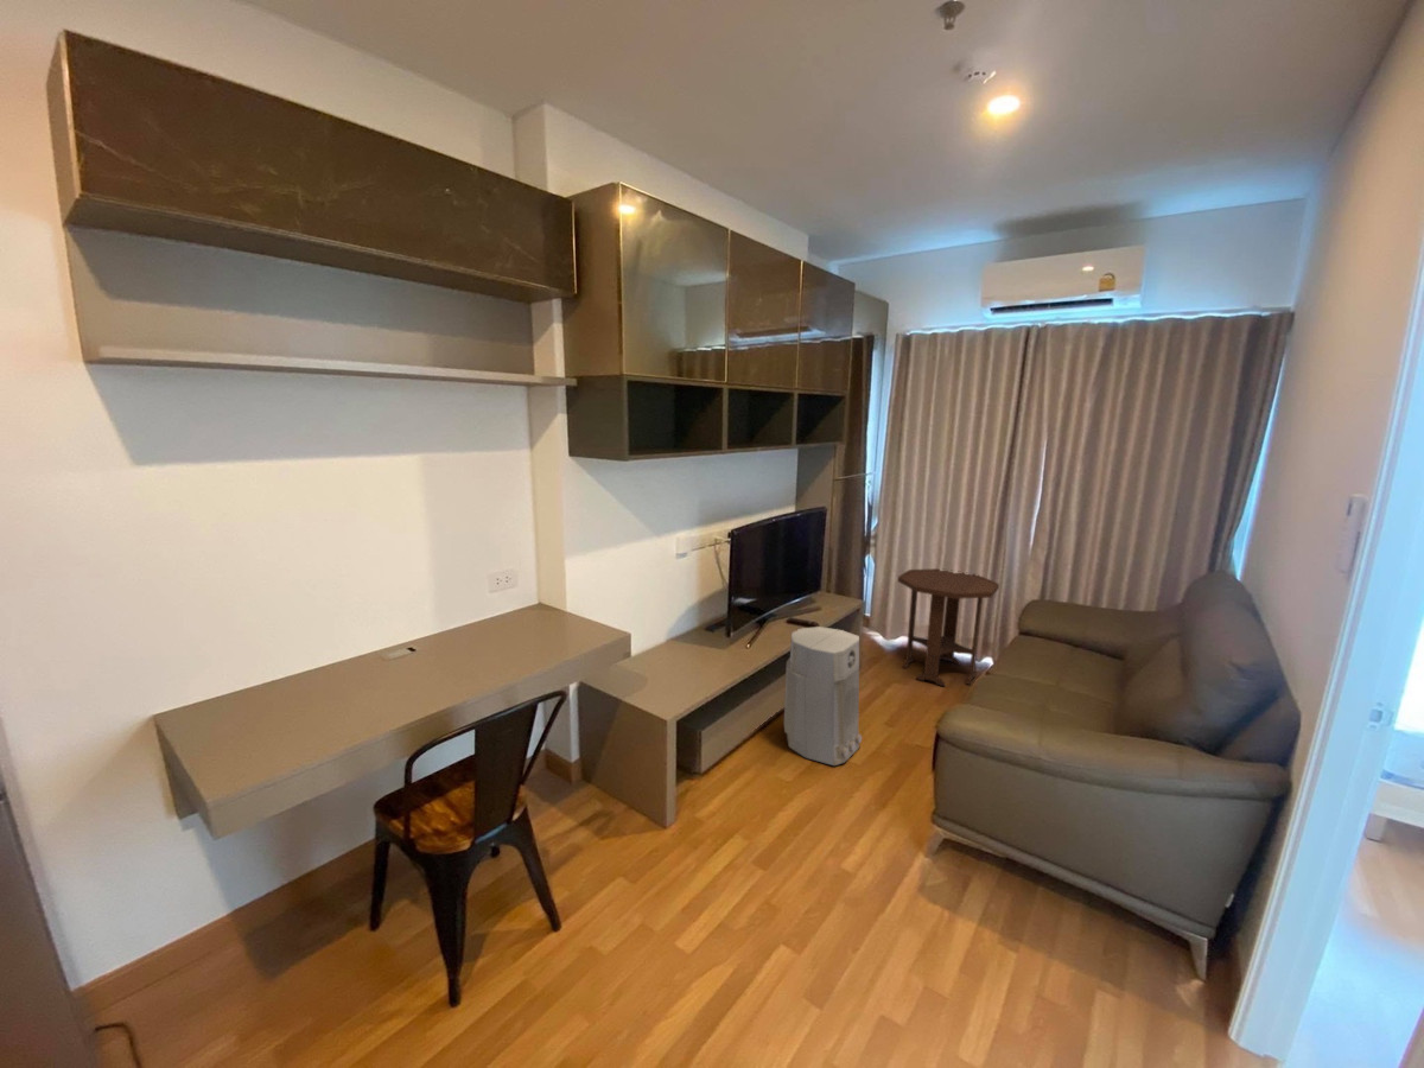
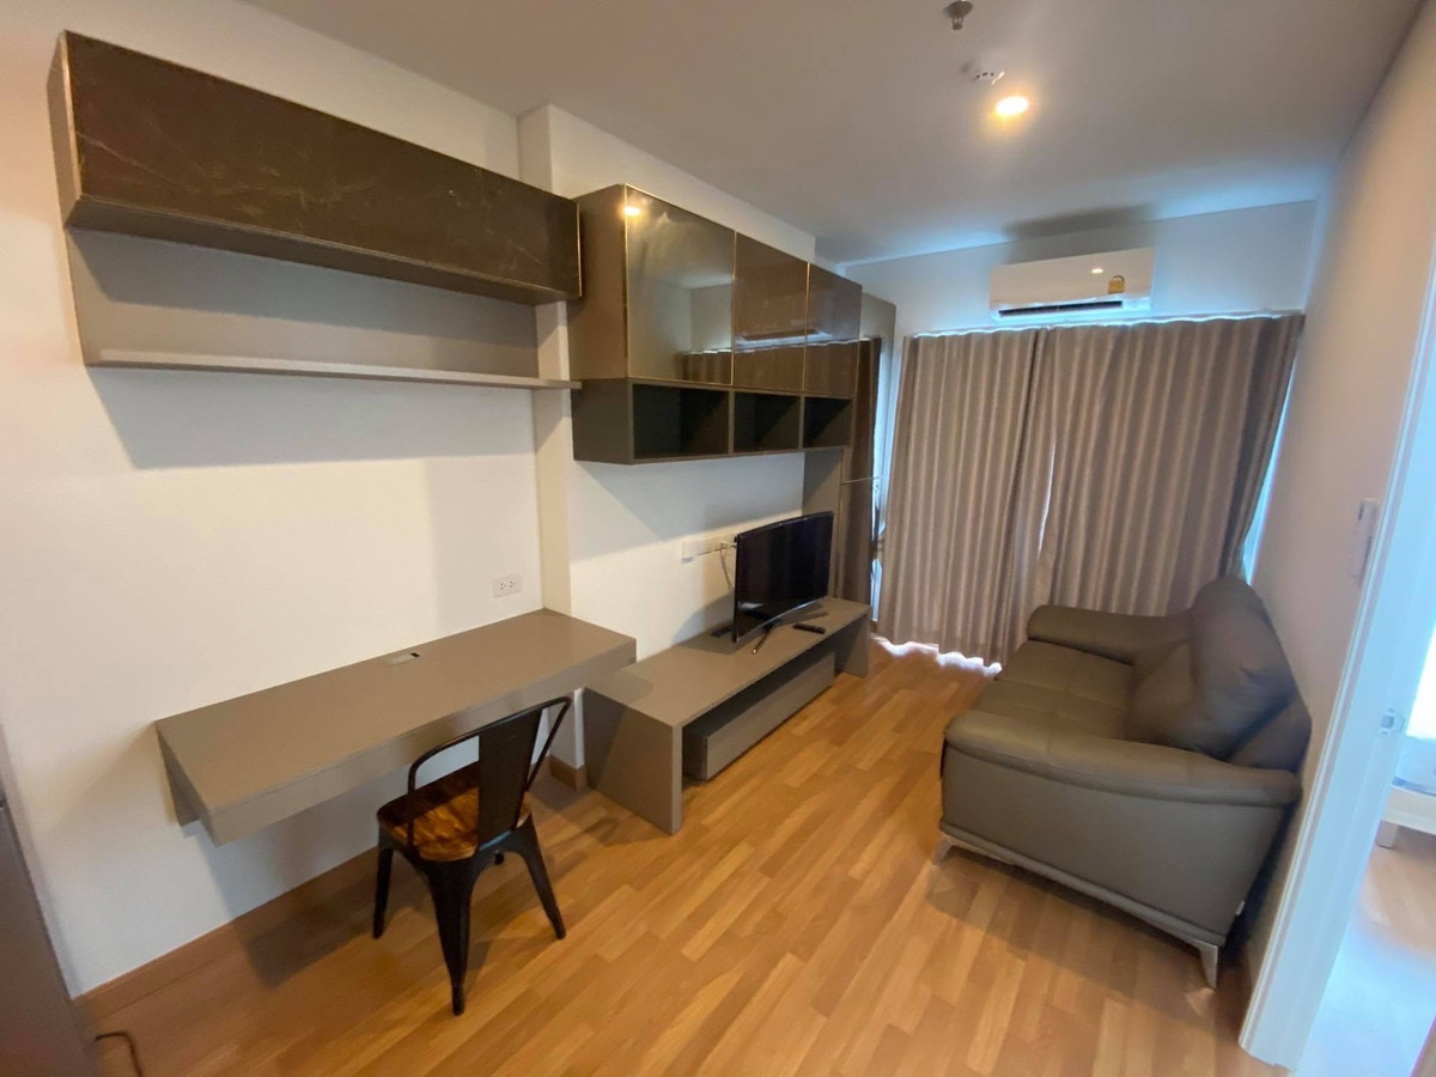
- side table (943, 625)
- air purifier (821, 691)
